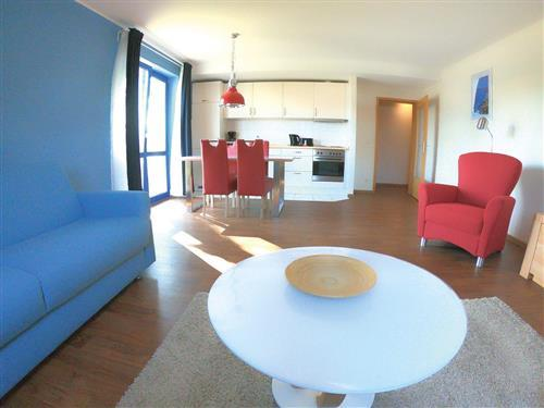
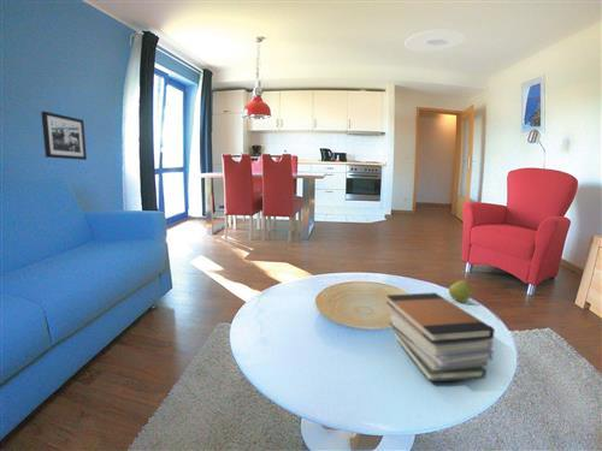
+ picture frame (65, 137)
+ book stack (433, 332)
+ apple (460, 290)
+ ceiling light (433, 38)
